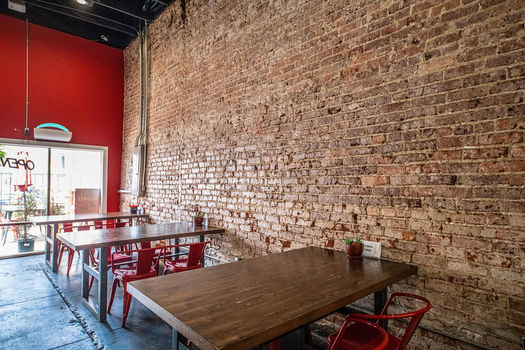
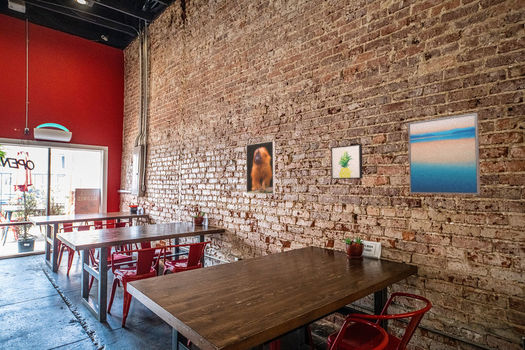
+ wall art (346, 162)
+ wall art (441, 156)
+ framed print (260, 168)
